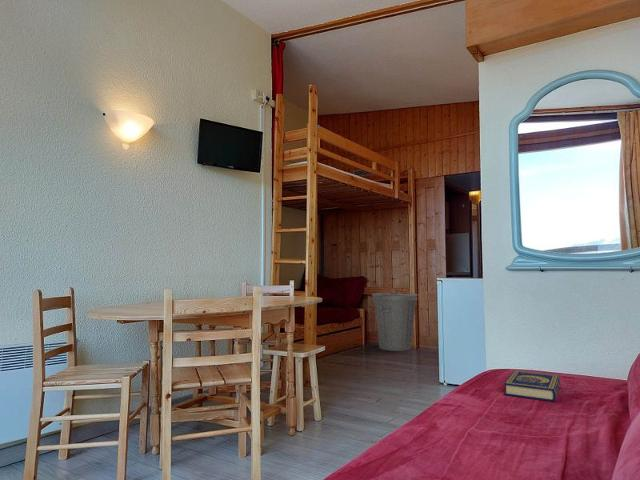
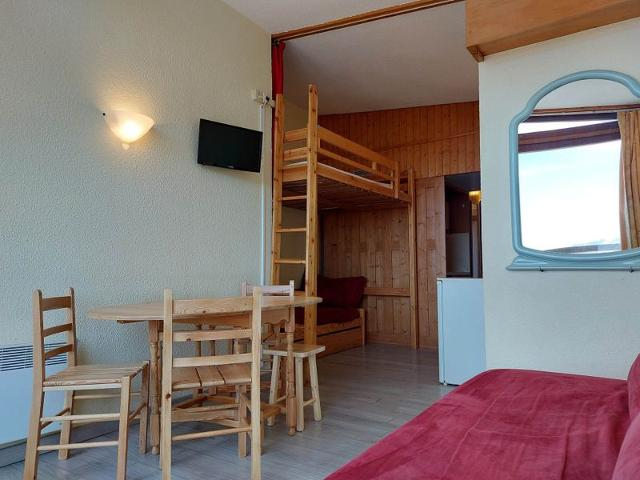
- book (533, 384)
- trash can (394, 318)
